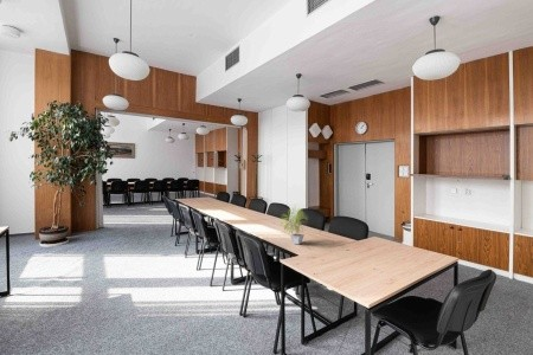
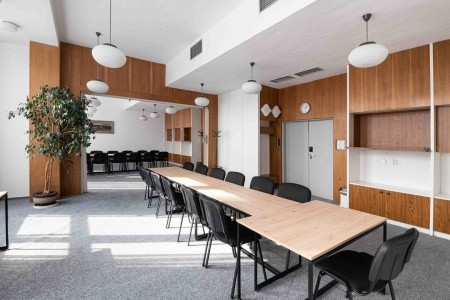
- potted plant (294, 224)
